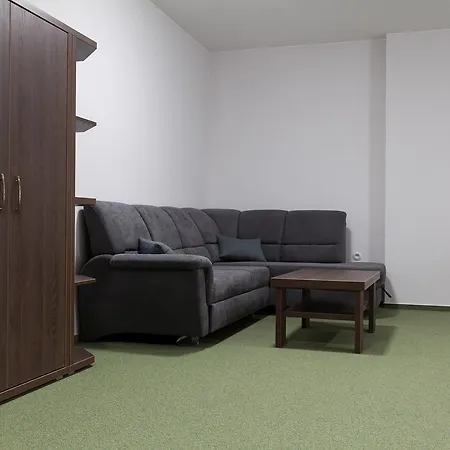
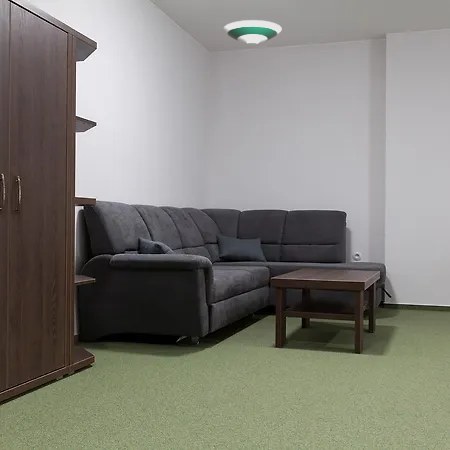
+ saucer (252, 36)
